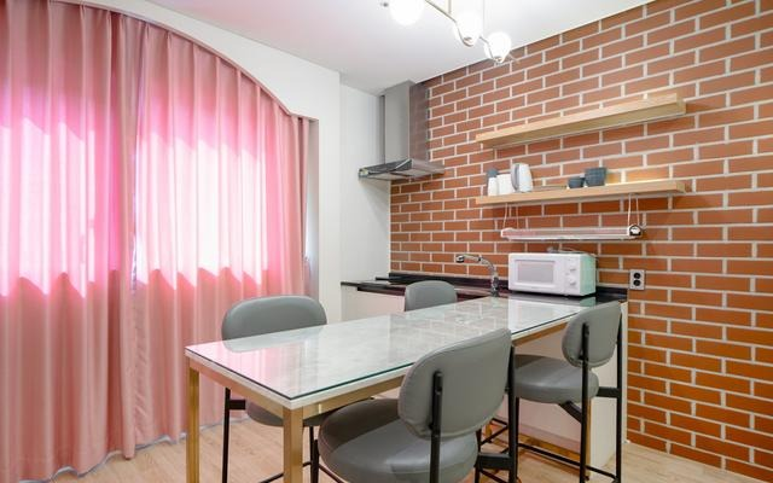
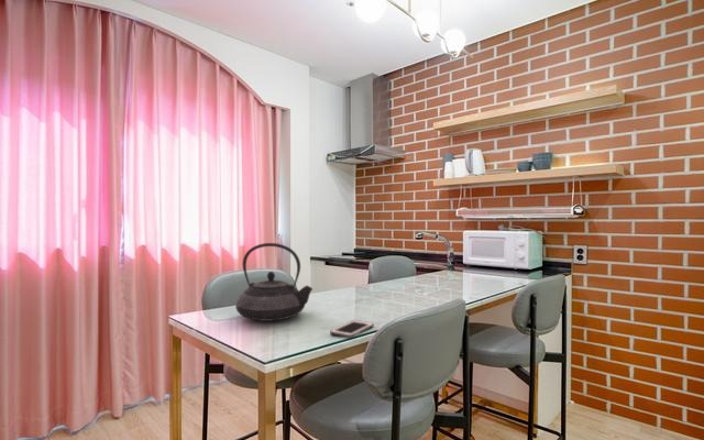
+ teapot (275, 280)
+ cell phone (352, 328)
